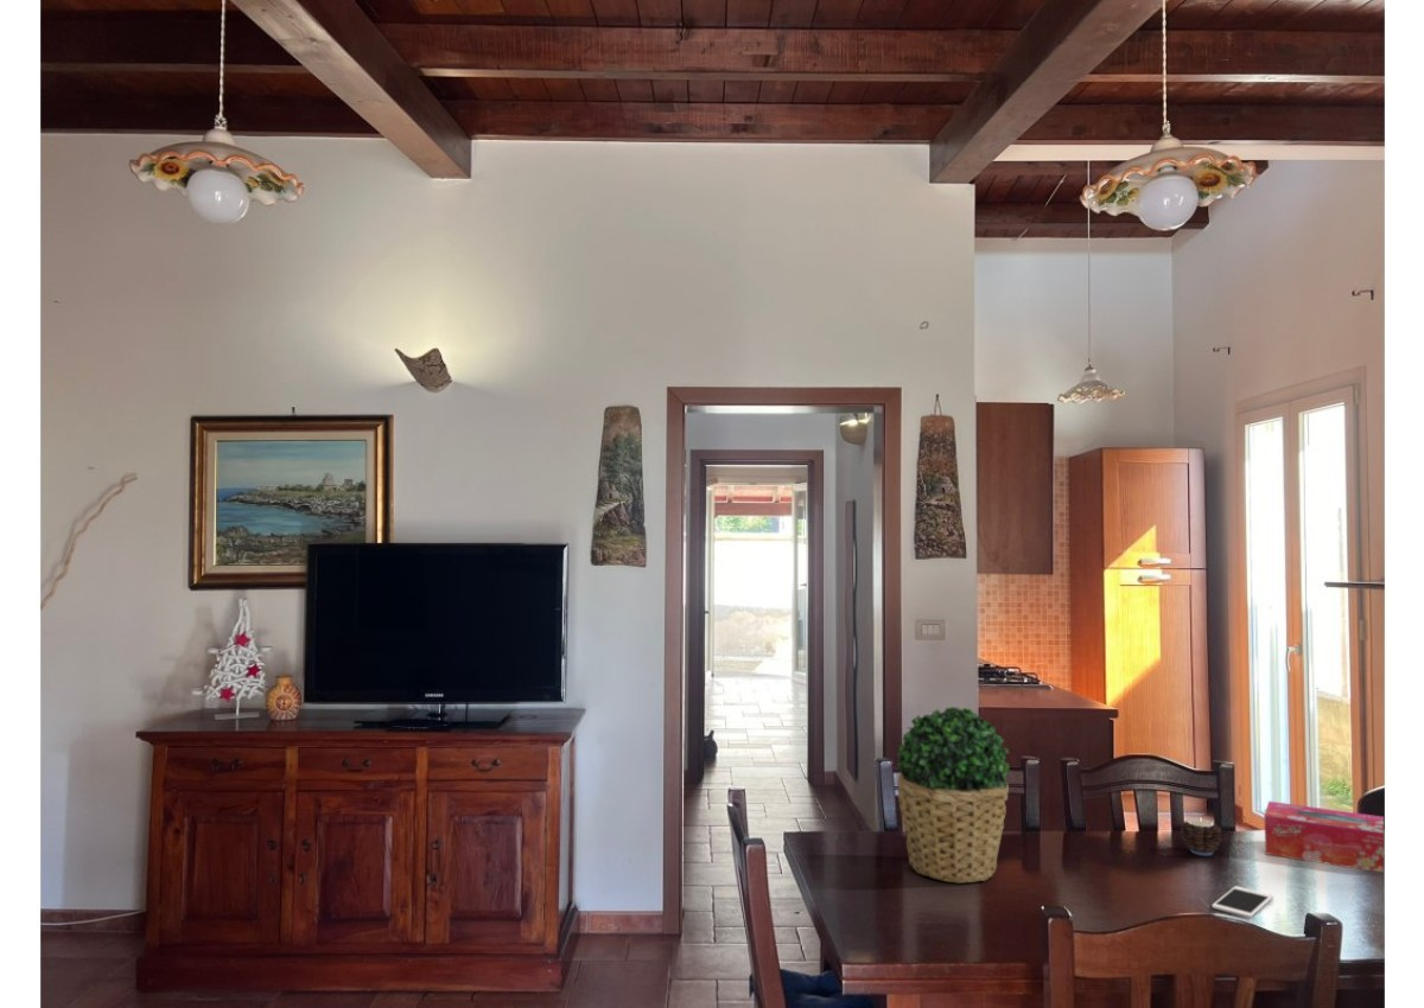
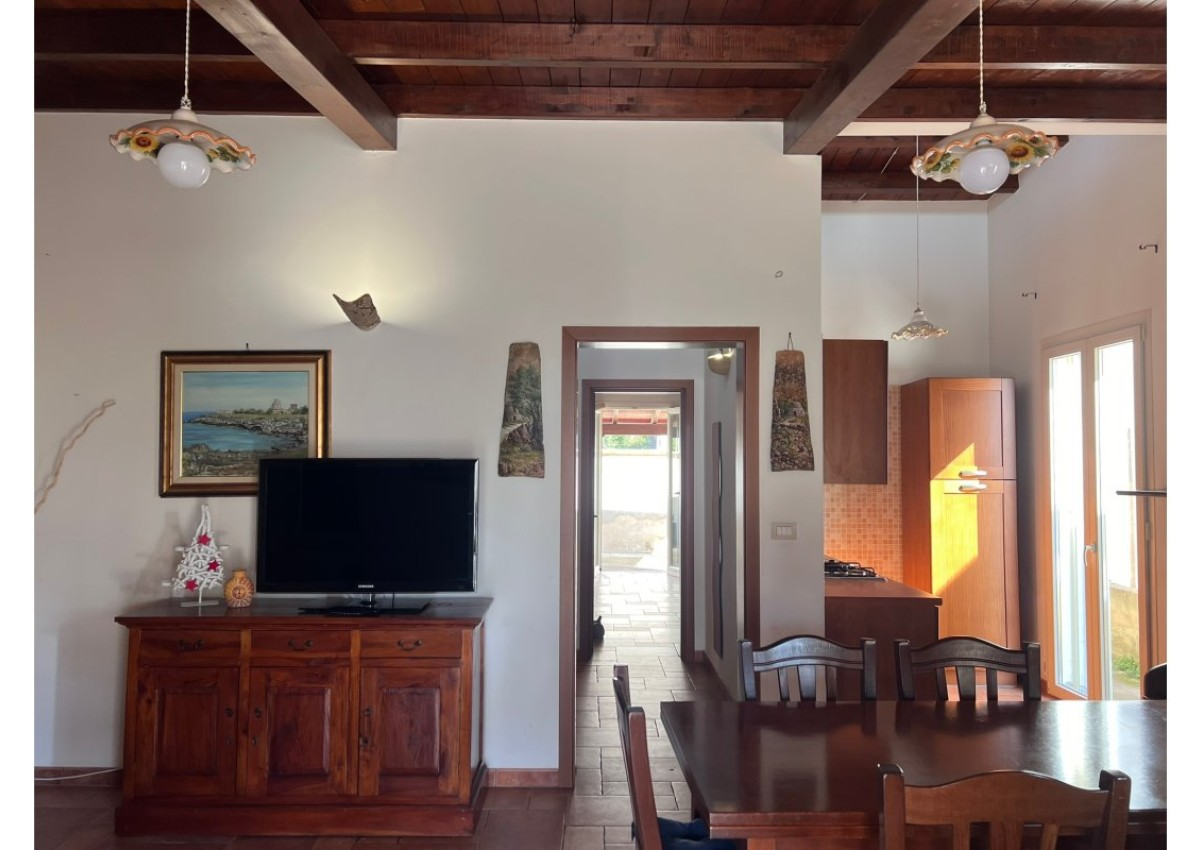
- cell phone (1242, 901)
- potted plant (952, 789)
- tissue box (1331, 836)
- candle (1201, 834)
